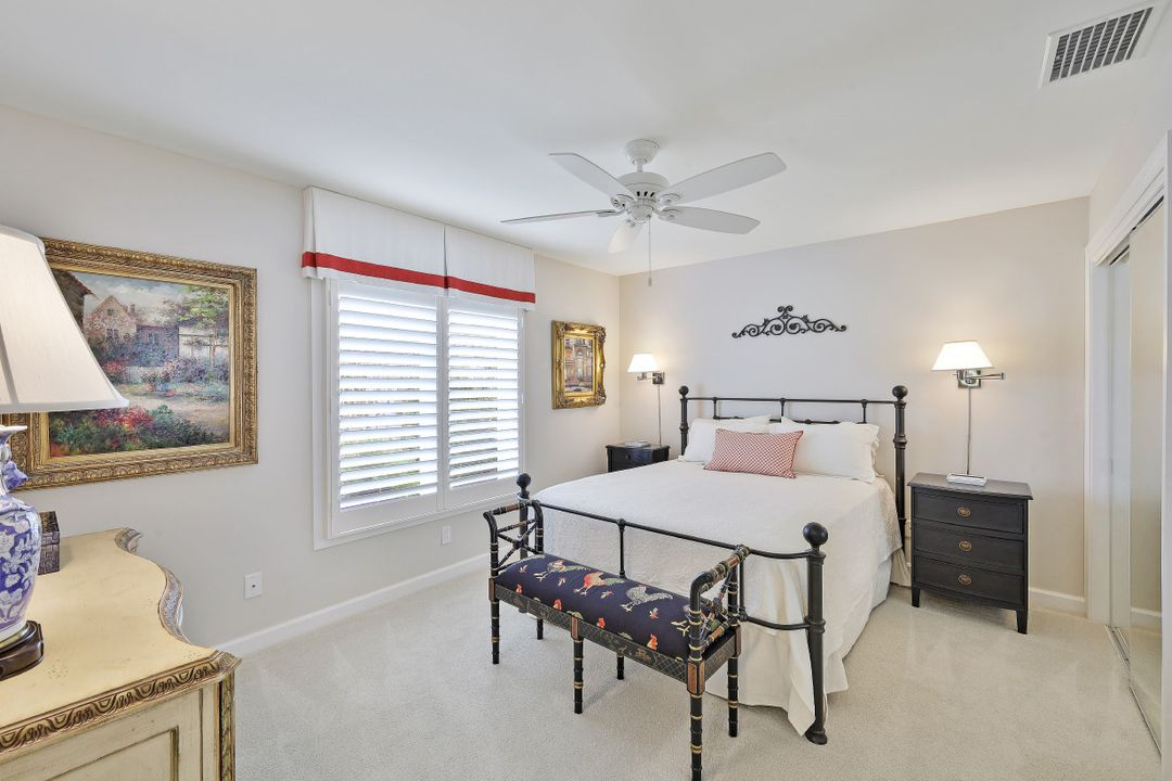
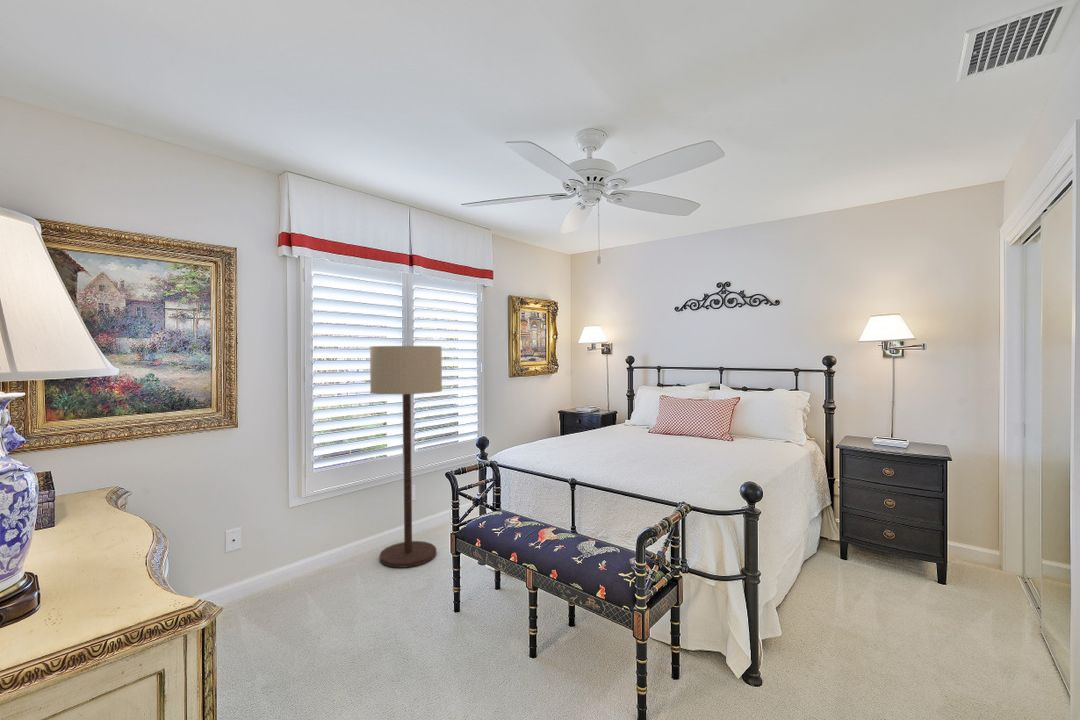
+ floor lamp (407, 451)
